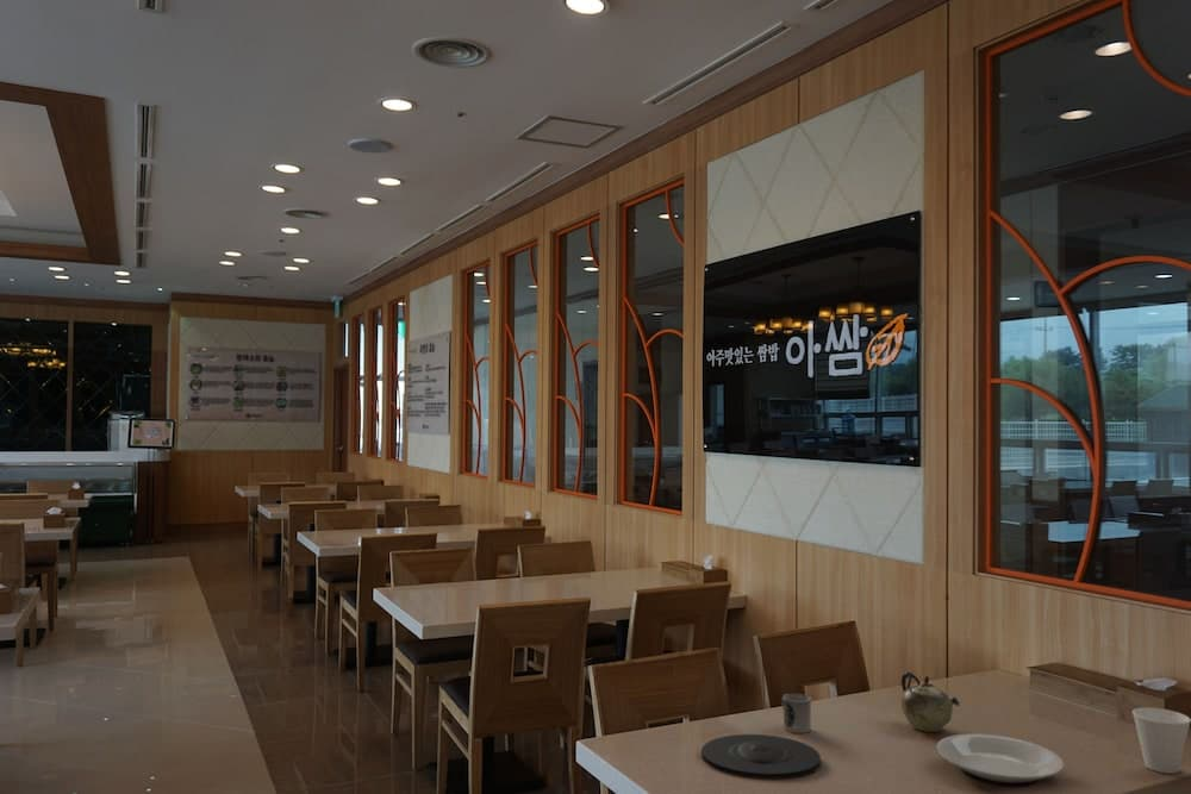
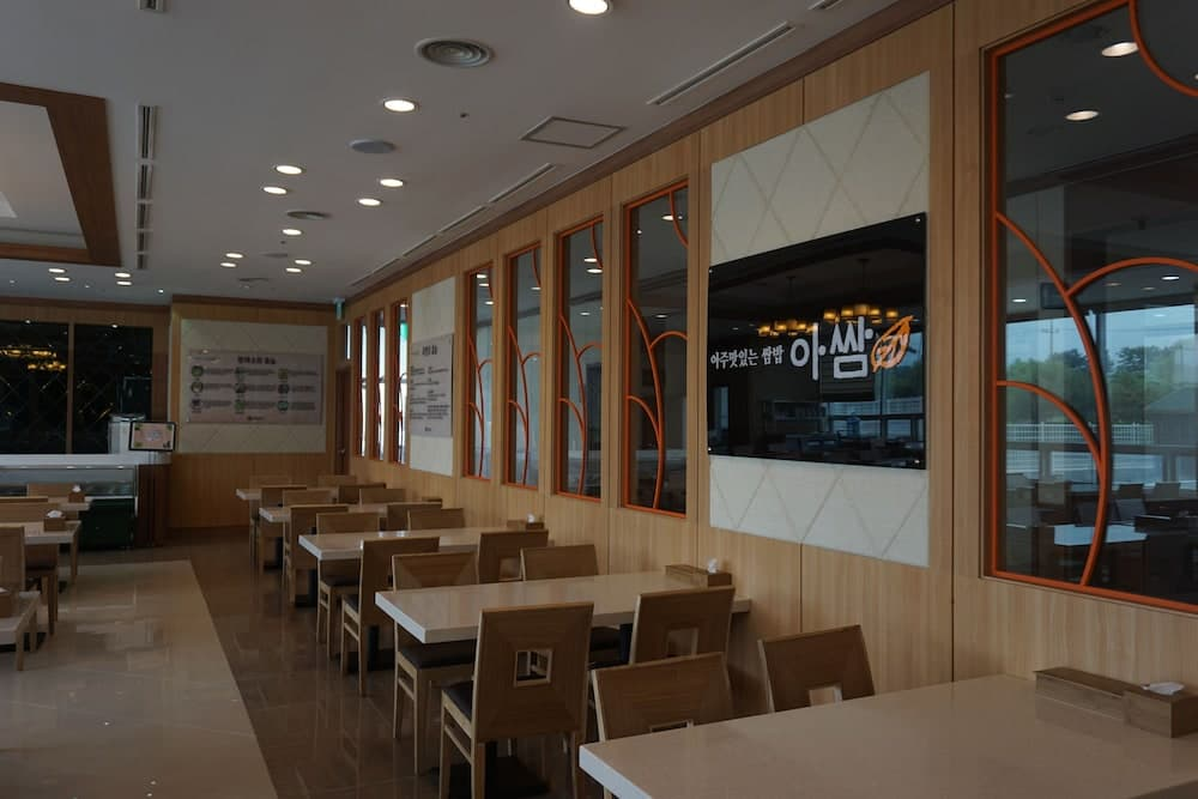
- teapot (929, 702)
- cup (1161, 740)
- cup (793, 711)
- plate (998, 763)
- plate (760, 751)
